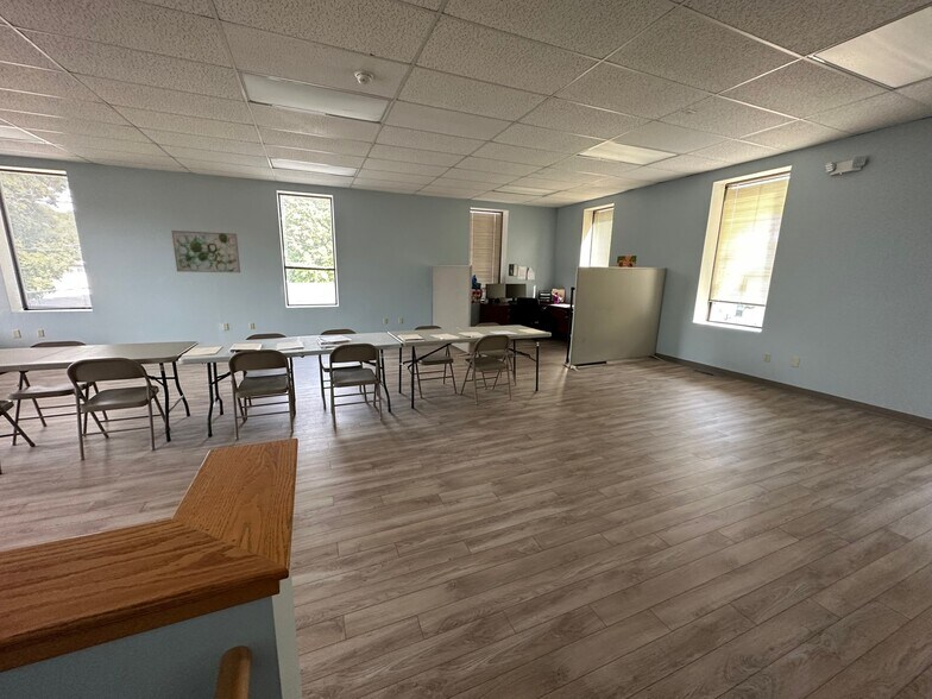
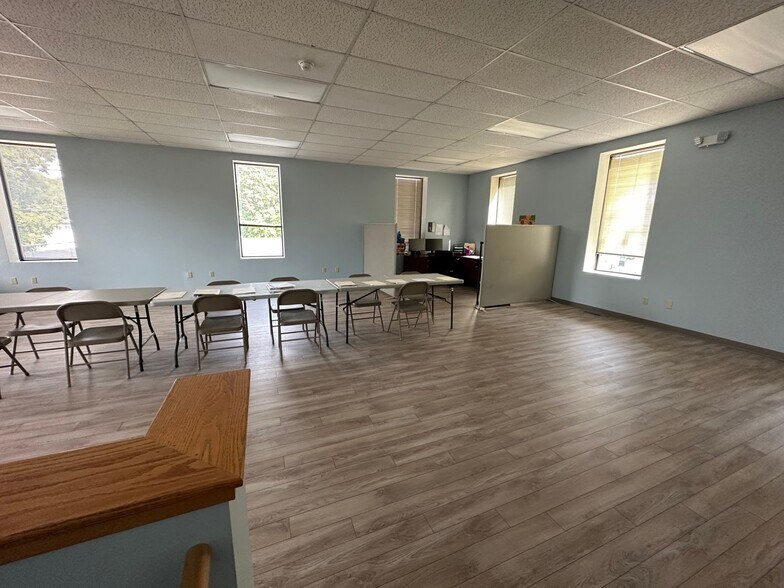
- wall art (207, 252)
